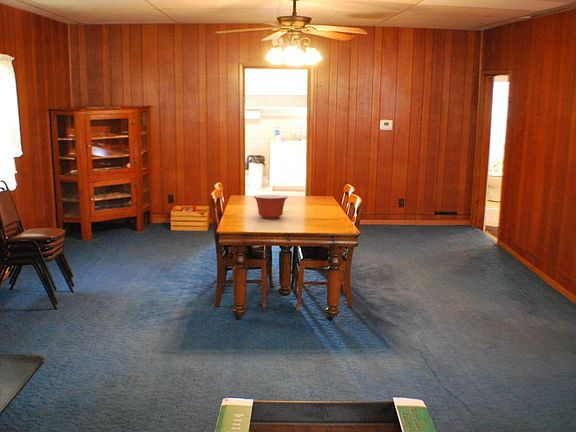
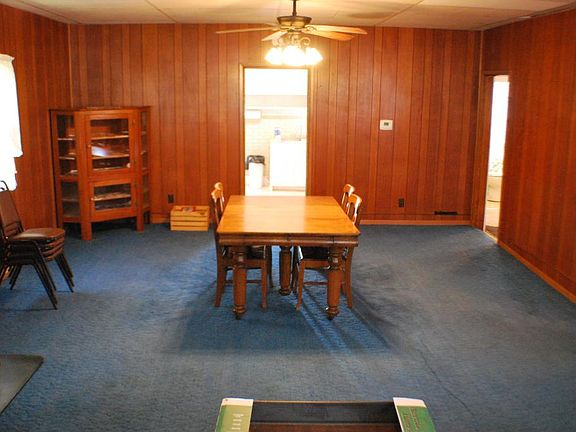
- mixing bowl (270, 206)
